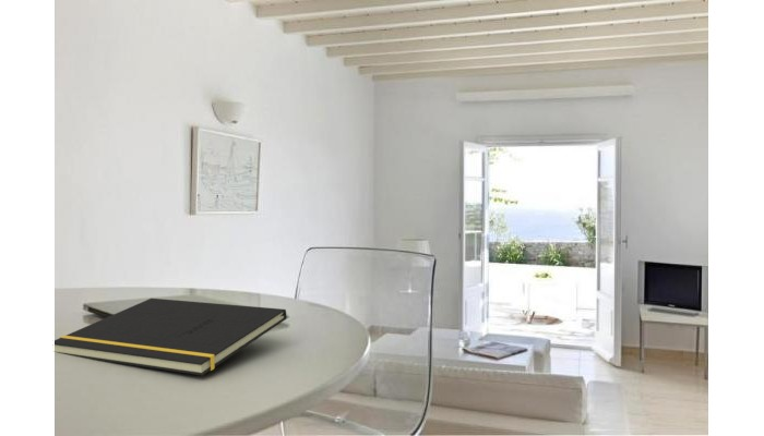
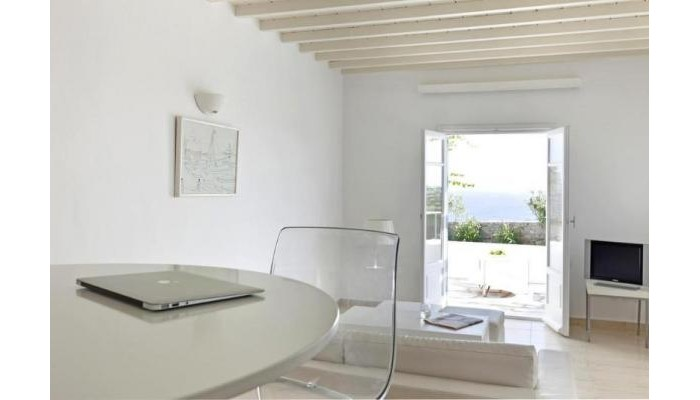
- notepad (172, 330)
